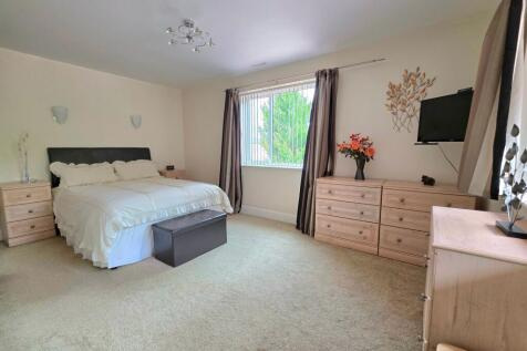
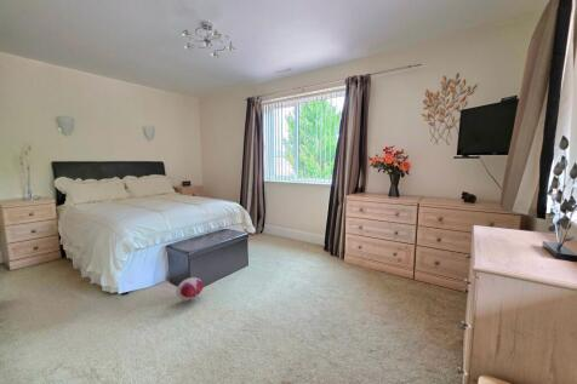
+ plush toy (189, 290)
